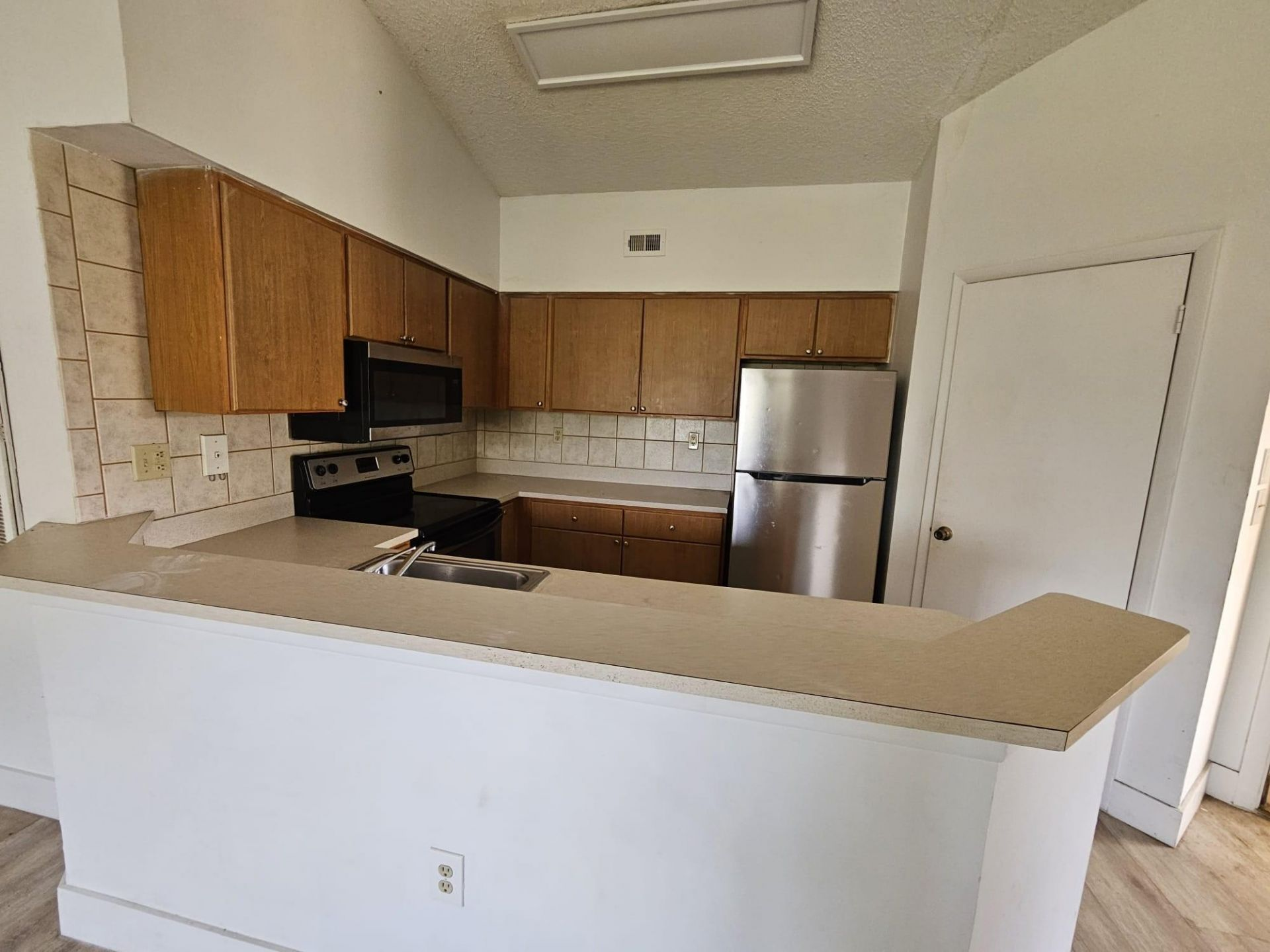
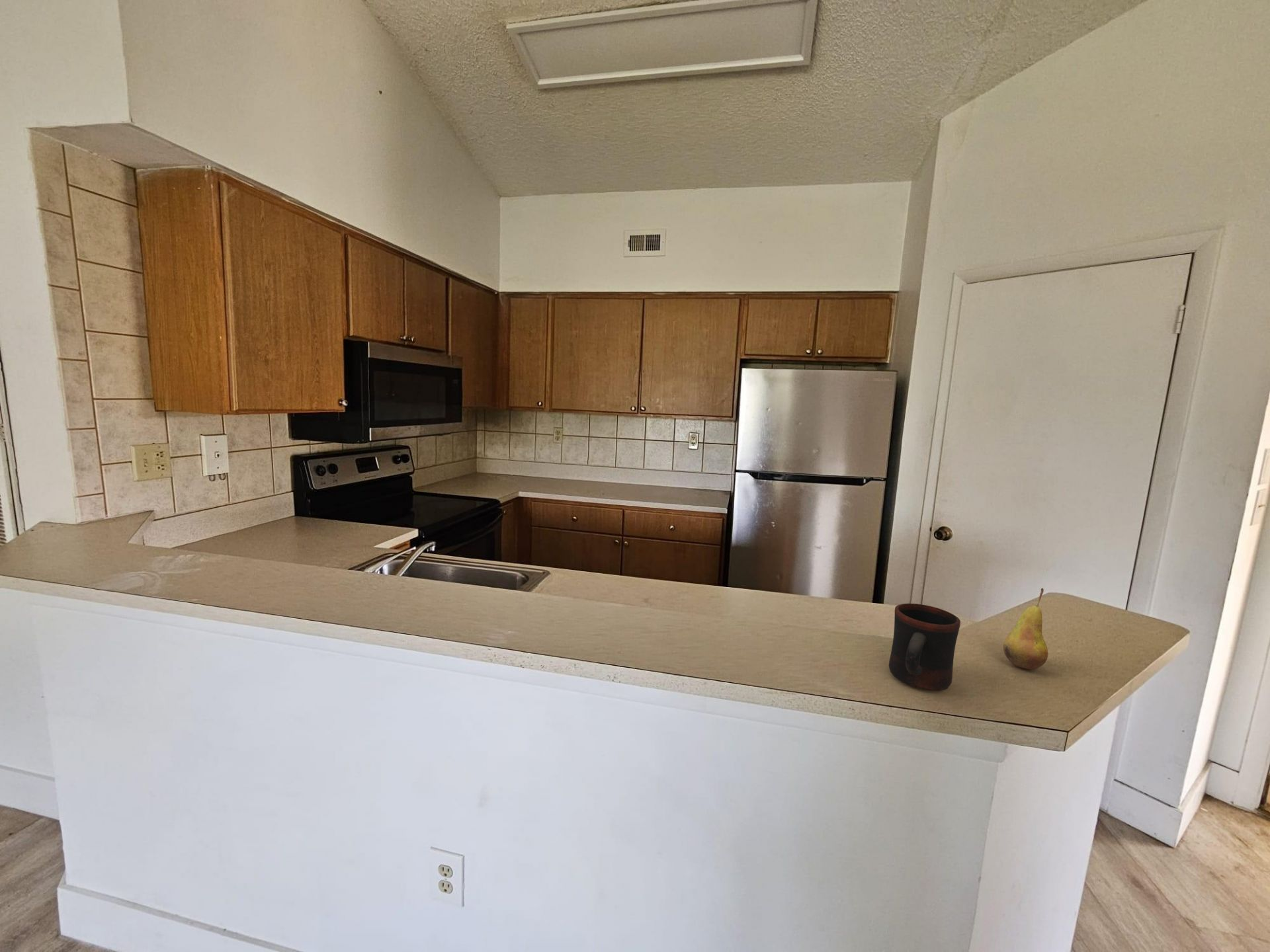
+ mug (920, 651)
+ fruit (1028, 629)
